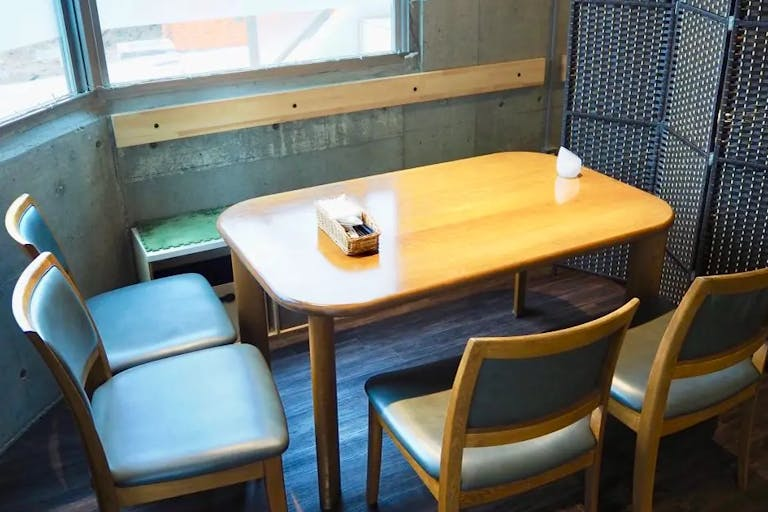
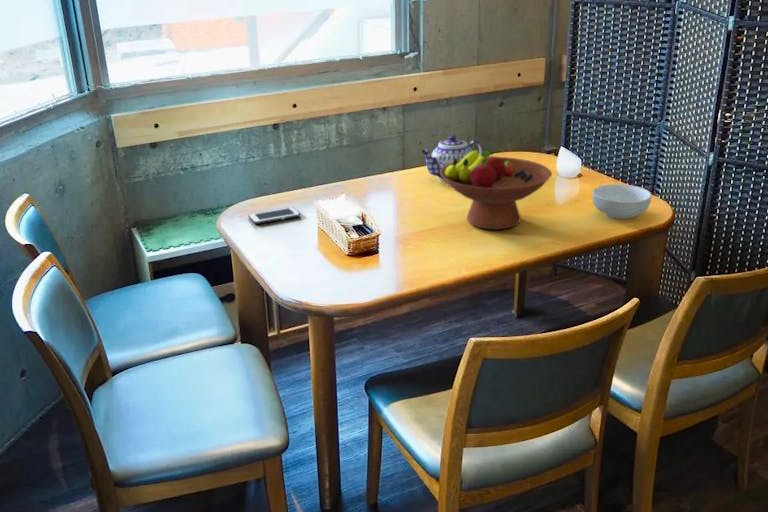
+ teapot (452, 156)
+ fruit bowl (494, 187)
+ cereal bowl (620, 203)
+ cell phone (274, 215)
